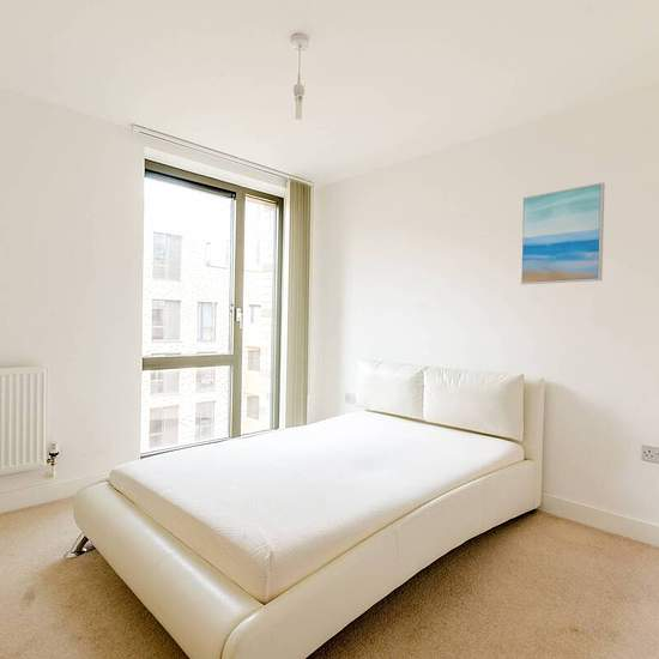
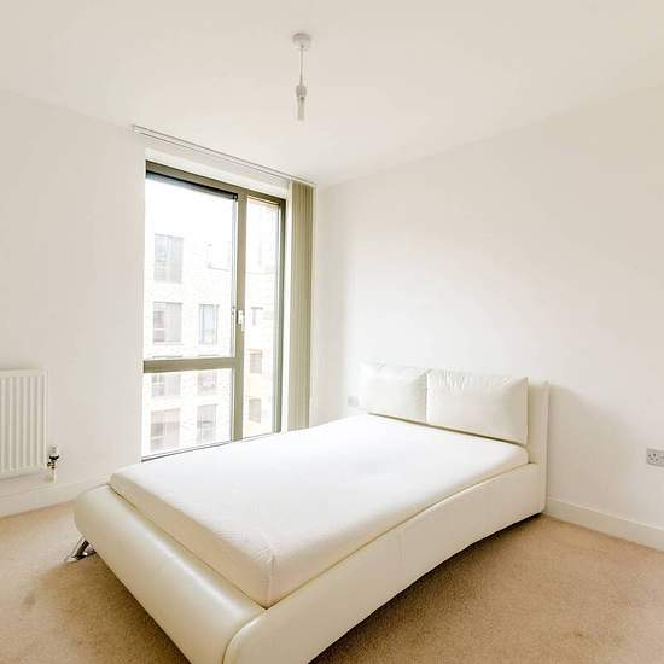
- wall art (560, 236)
